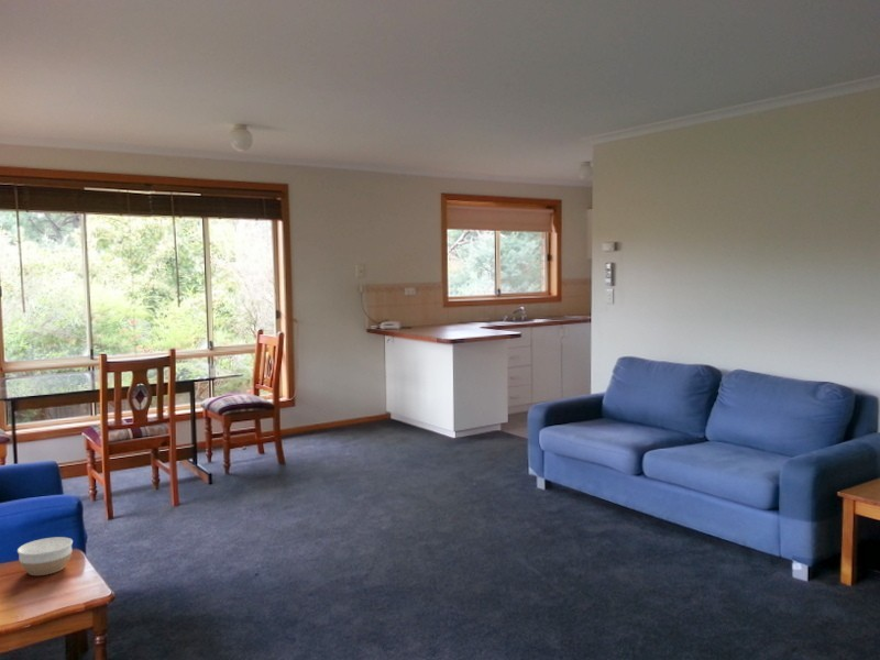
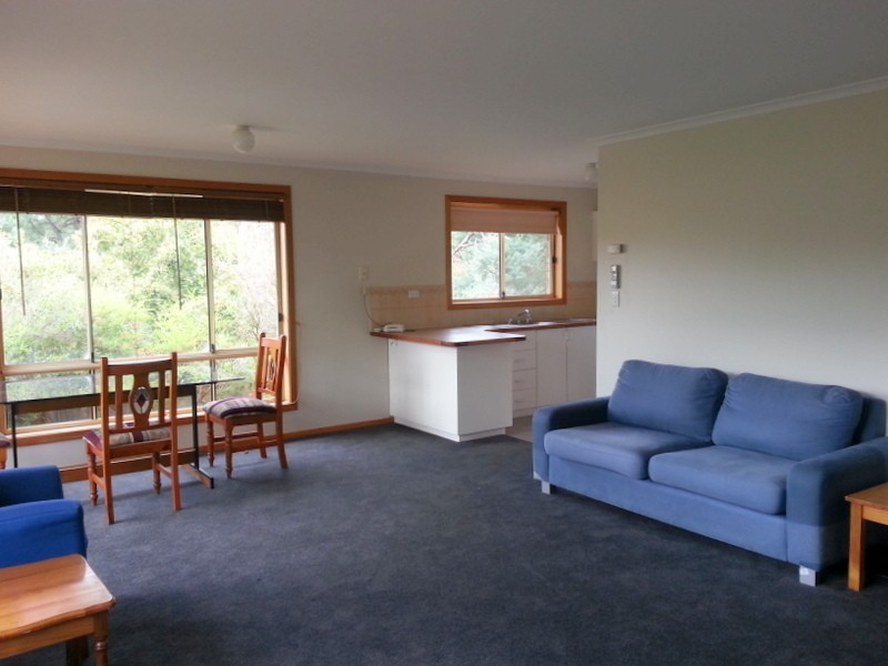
- bowl (45, 557)
